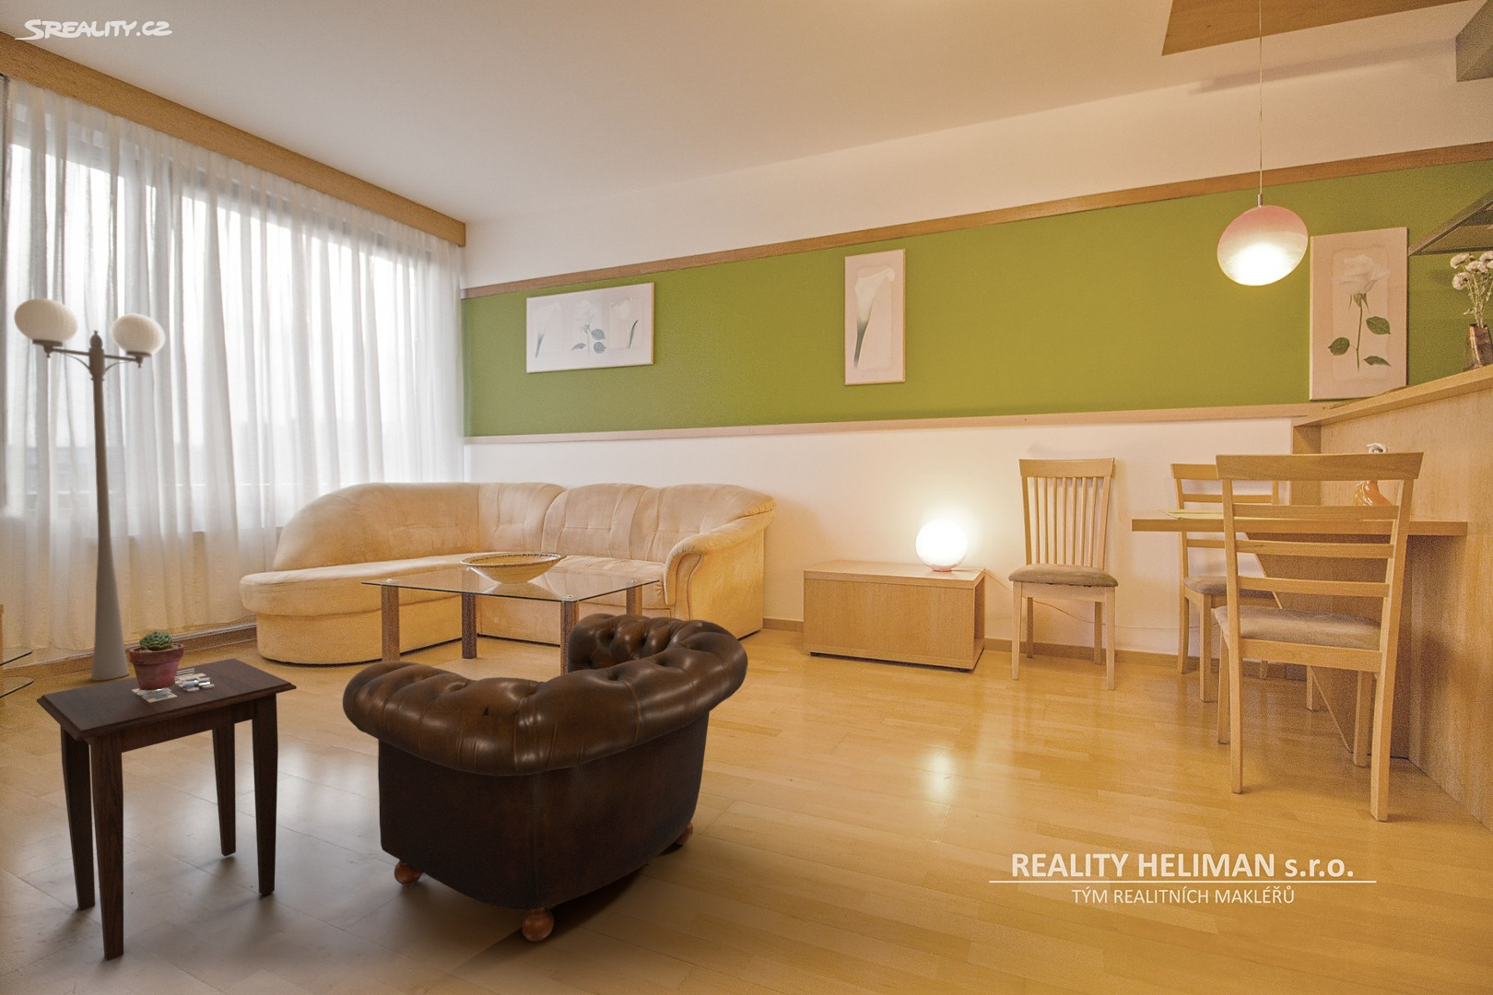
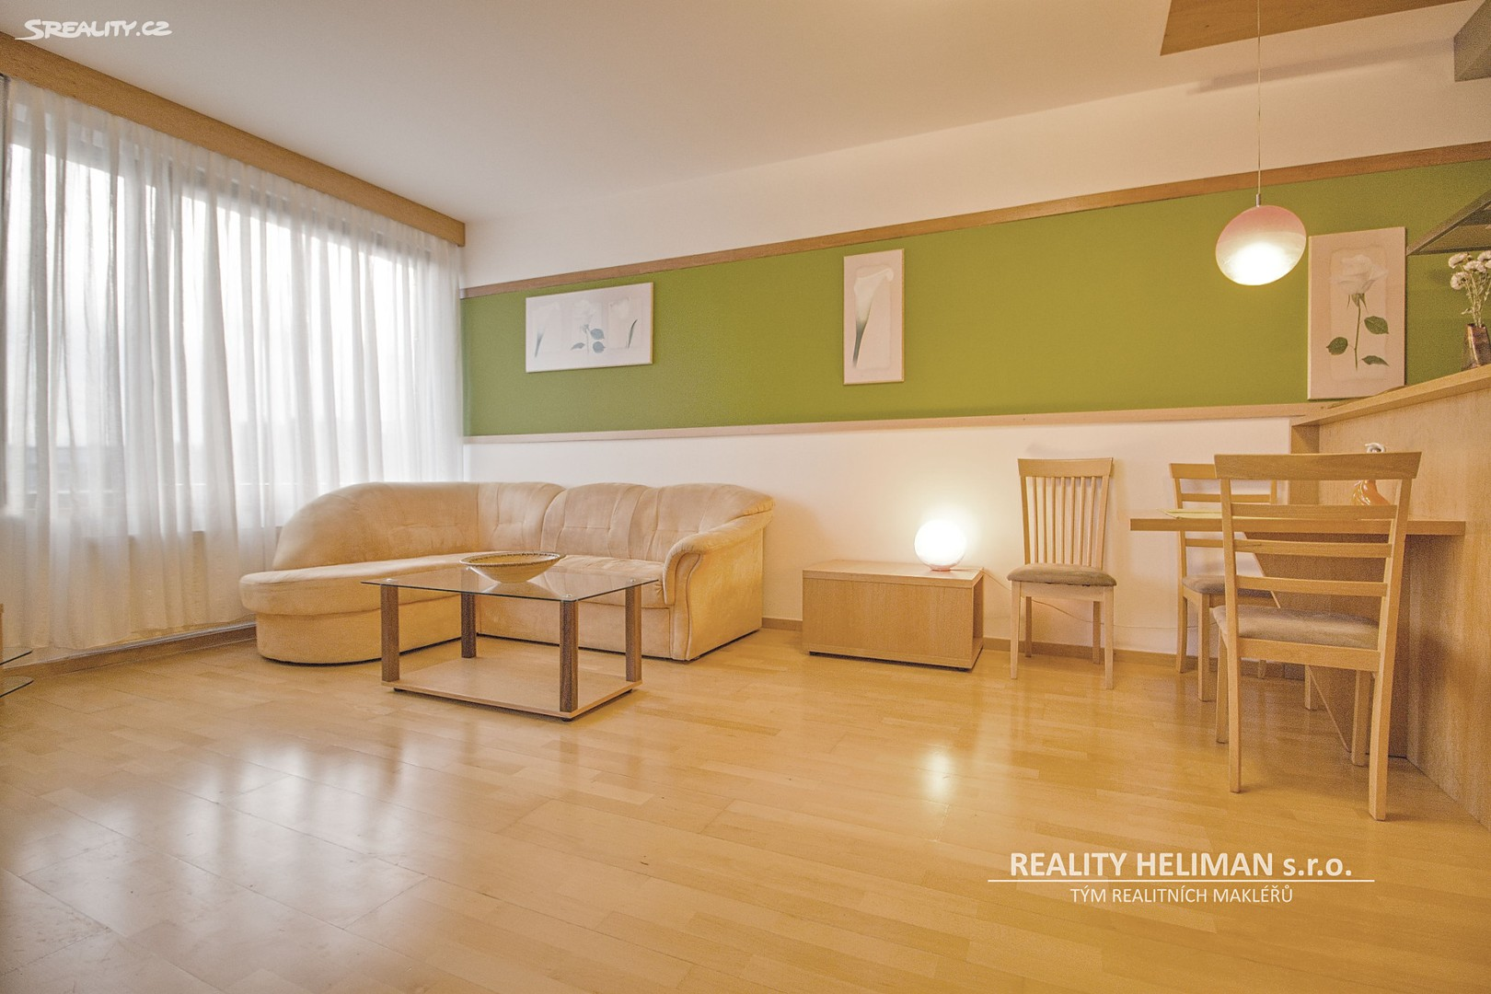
- side table (216, 783)
- potted succulent (157, 663)
- floor lamp (101, 493)
- armchair (581, 752)
